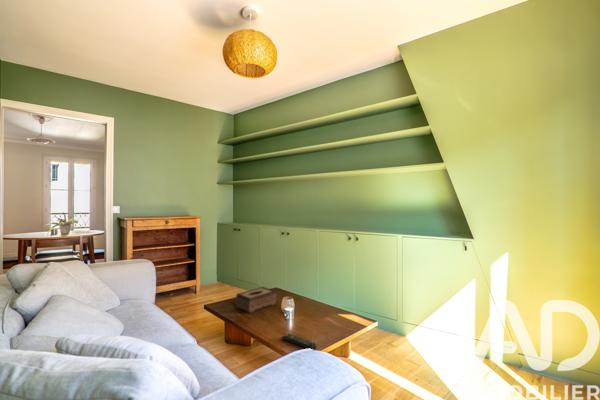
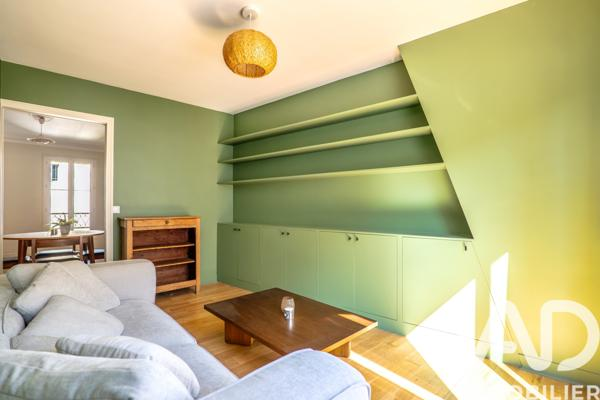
- tissue box (256, 298)
- remote control (298, 341)
